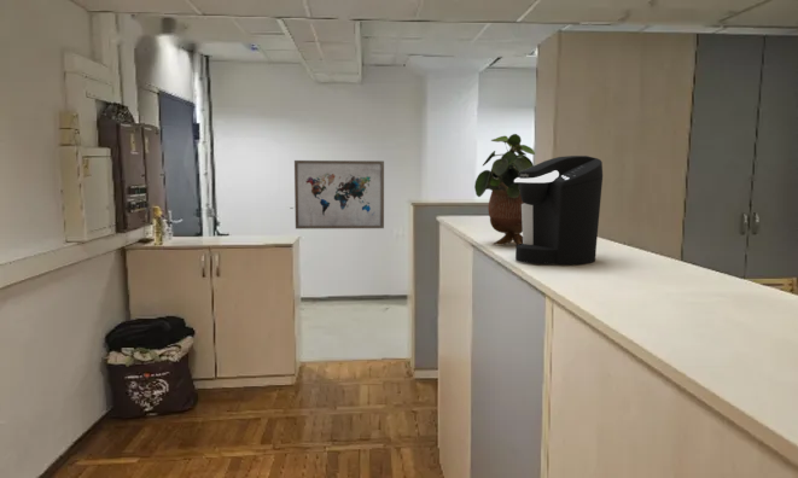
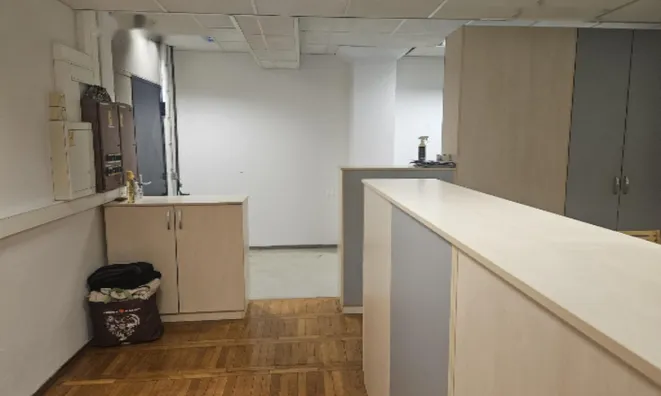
- potted plant (508, 190)
- wall art (339, 194)
- coffee maker (554, 208)
